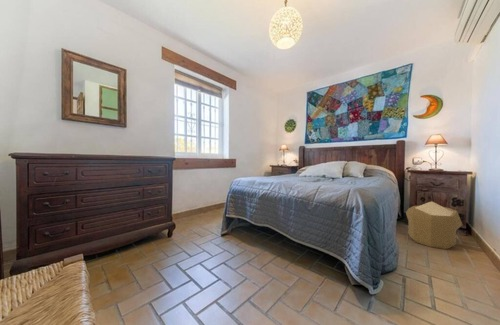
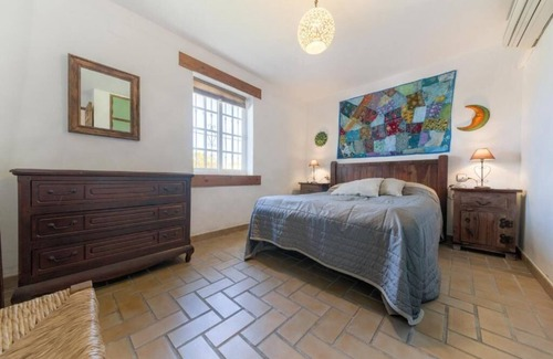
- pouf (431, 221)
